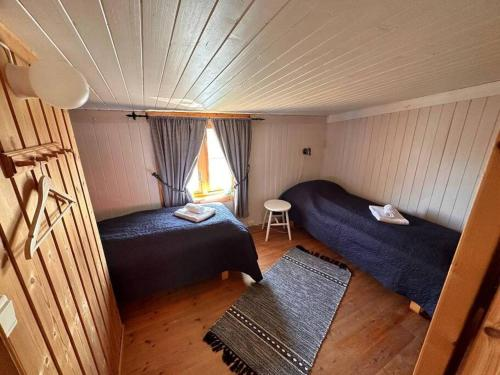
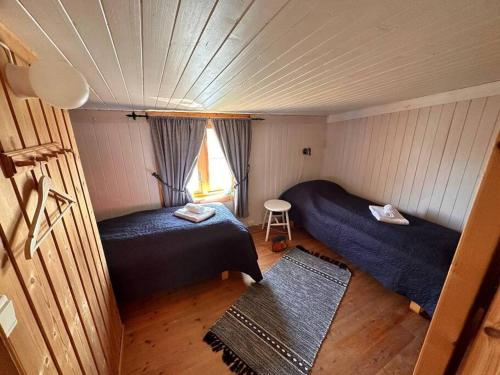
+ bag (279, 243)
